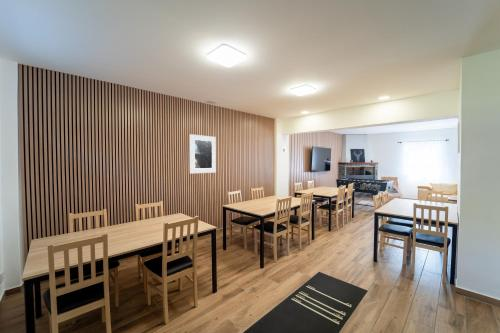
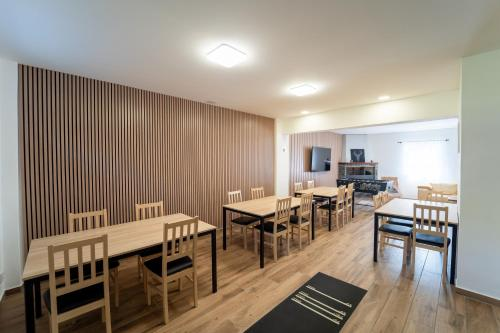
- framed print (203, 154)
